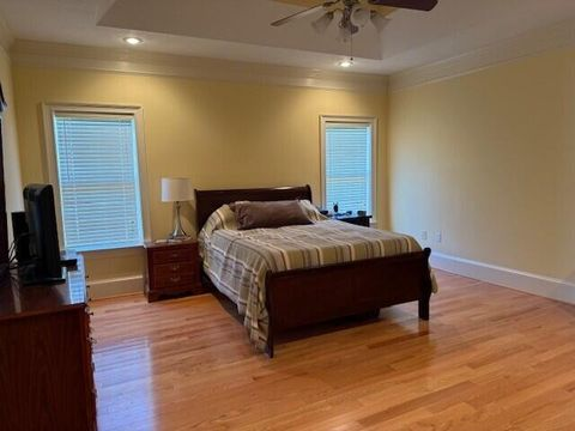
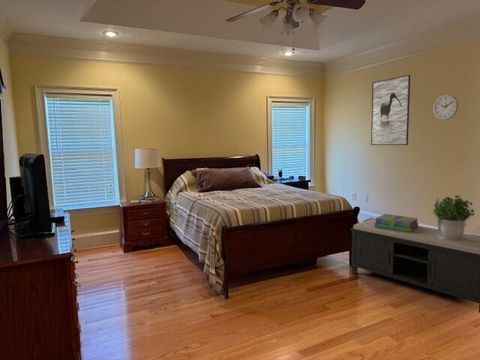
+ potted plant (452, 216)
+ wall clock (445, 107)
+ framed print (389, 112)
+ stack of books (396, 222)
+ bench (418, 257)
